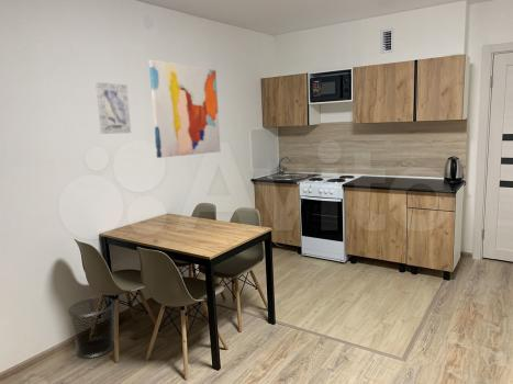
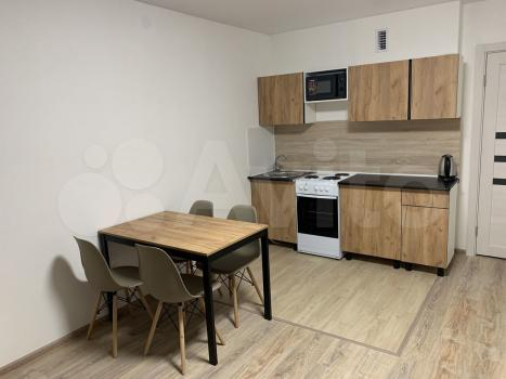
- wall art (188, 111)
- waste bin (94, 327)
- wall art (113, 109)
